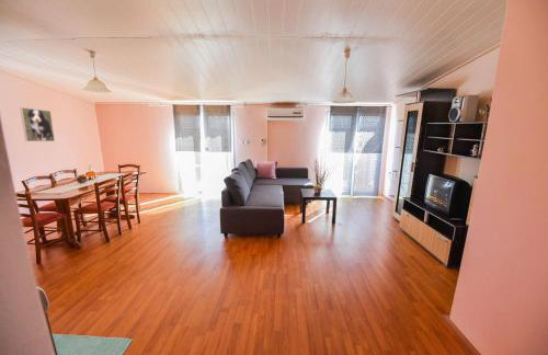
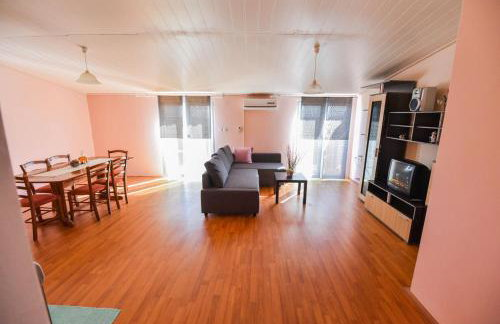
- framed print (38, 125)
